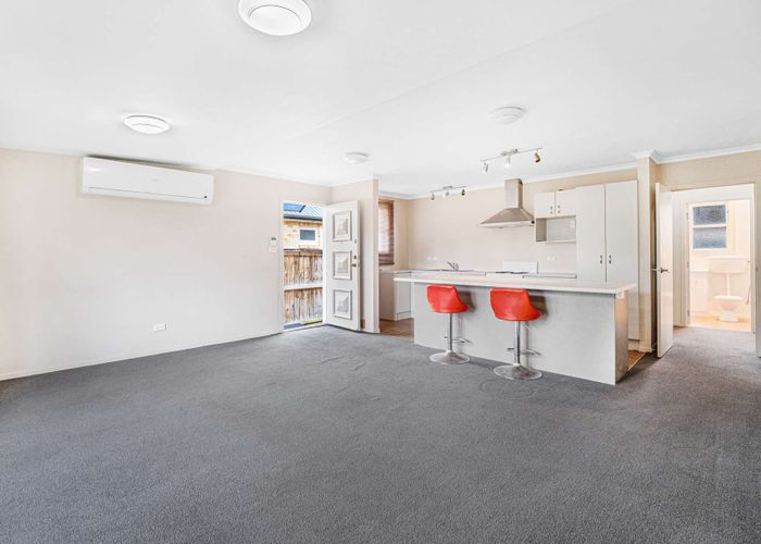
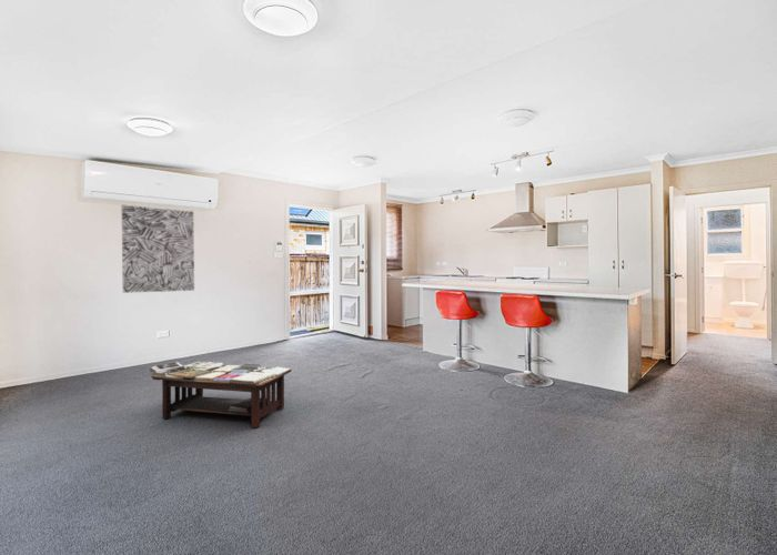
+ coffee table (220, 389)
+ wall art (160, 250)
